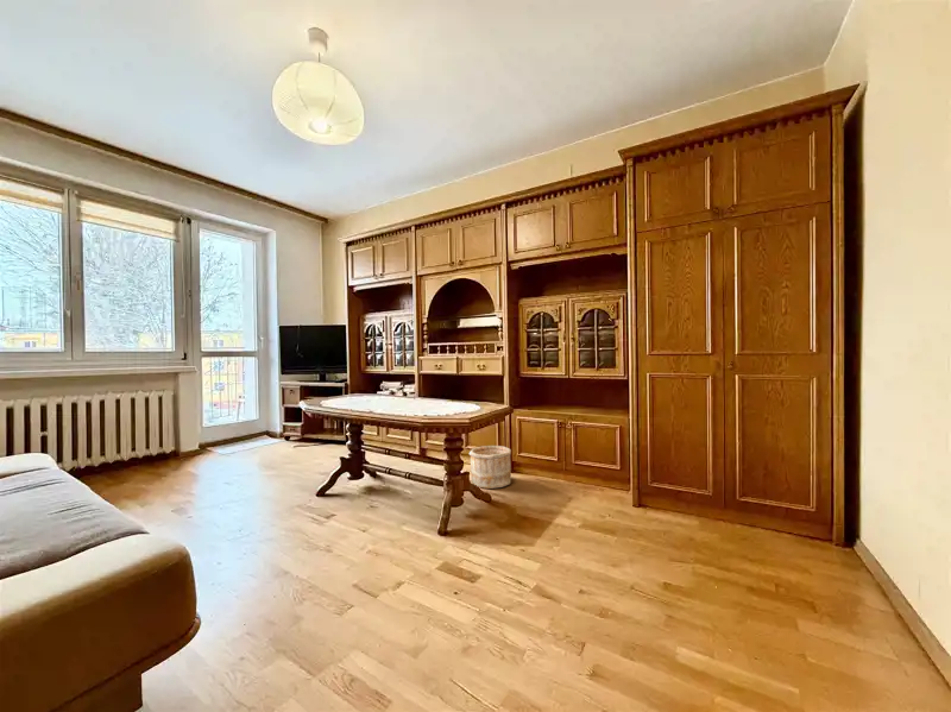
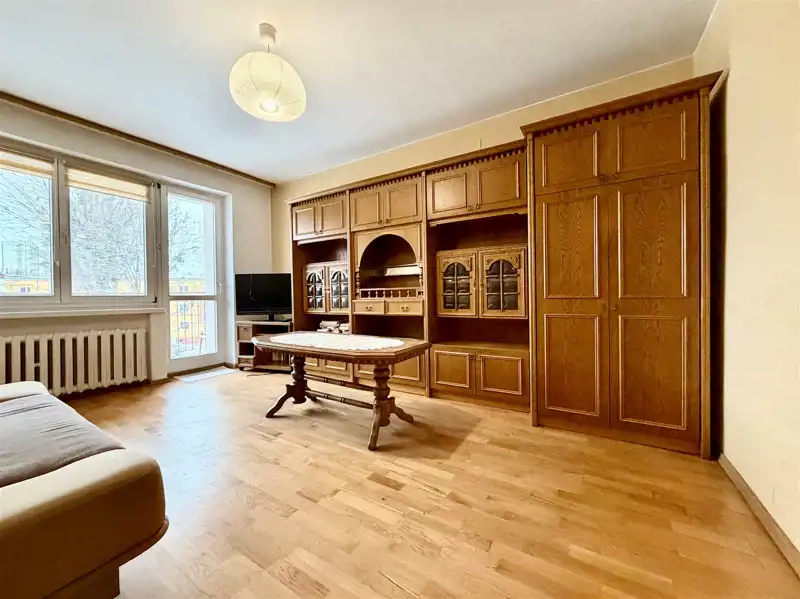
- wooden bucket (490, 466)
